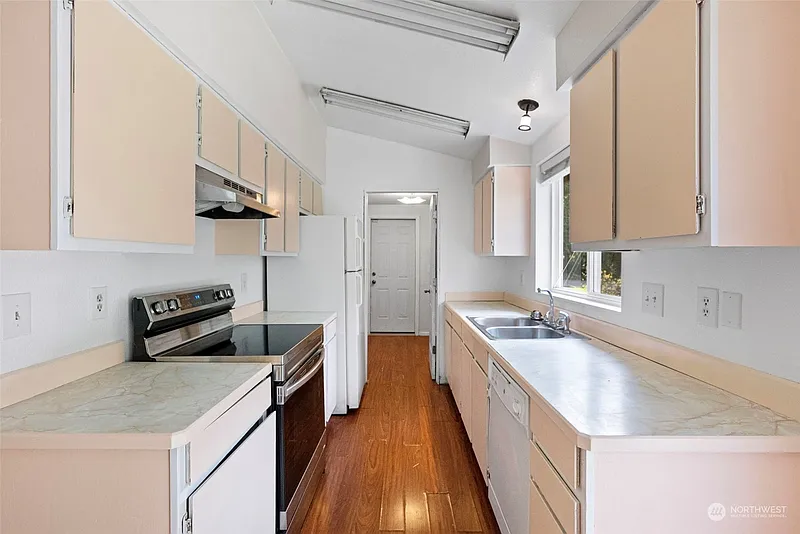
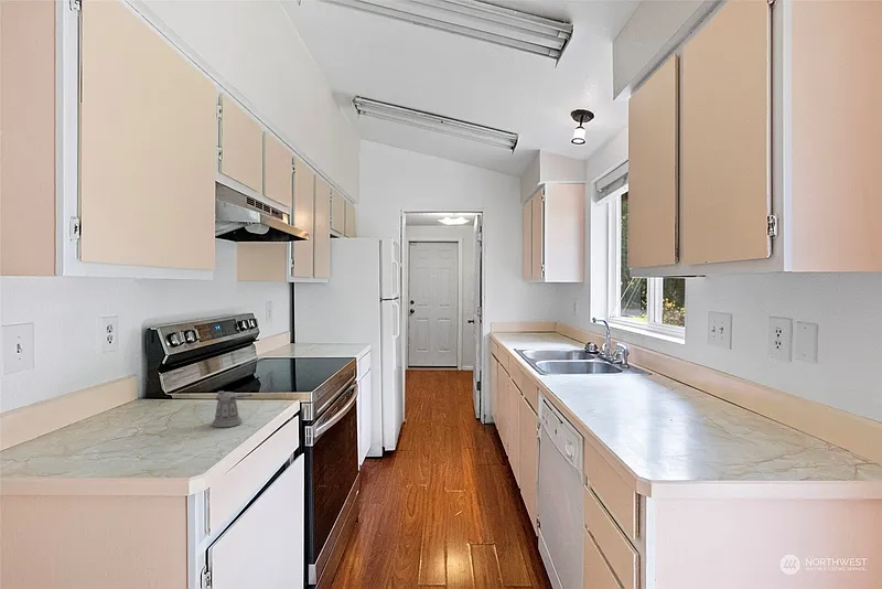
+ pepper shaker (229, 407)
